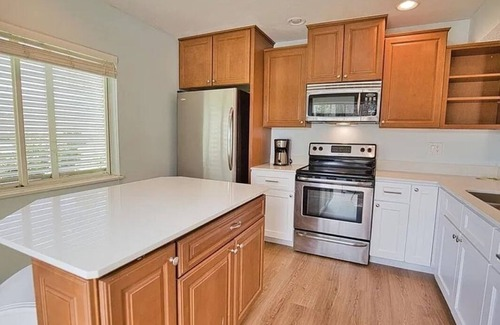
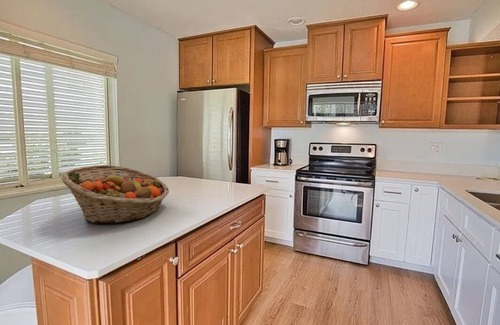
+ fruit basket (120, 190)
